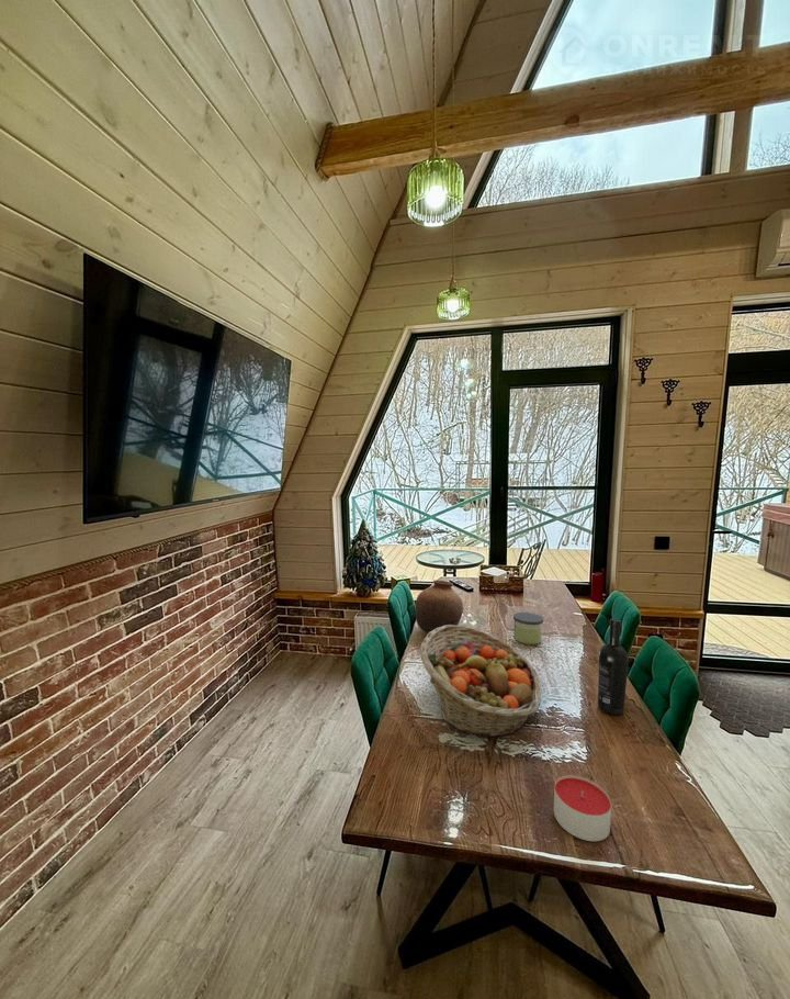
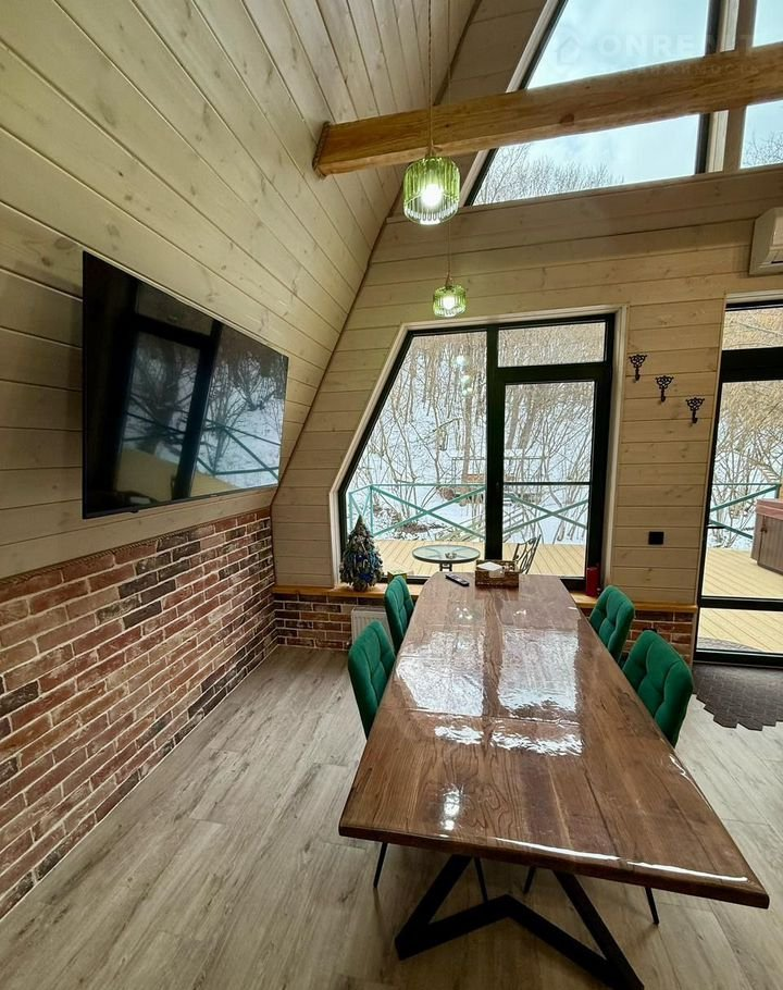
- candle (527, 628)
- candle (582, 805)
- fruit basket (479, 674)
- pottery (439, 606)
- wine bottle (612, 664)
